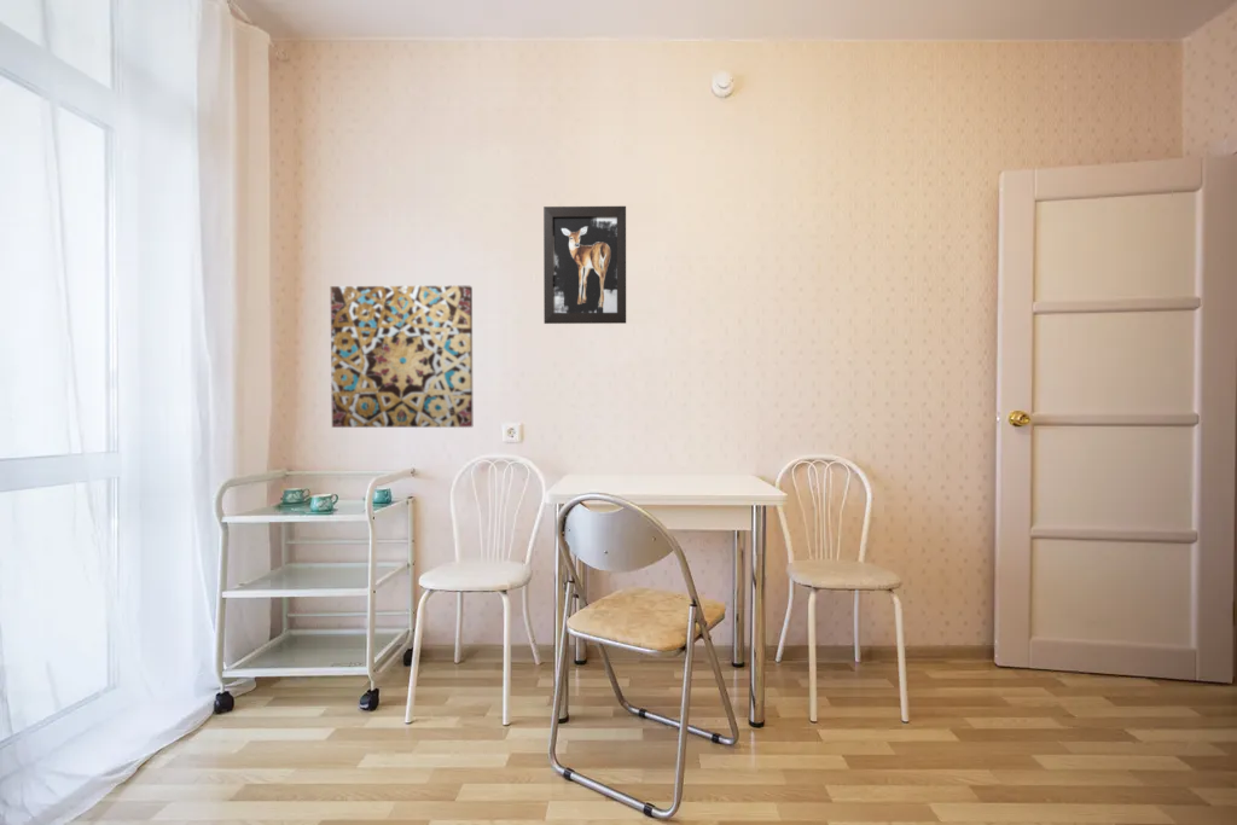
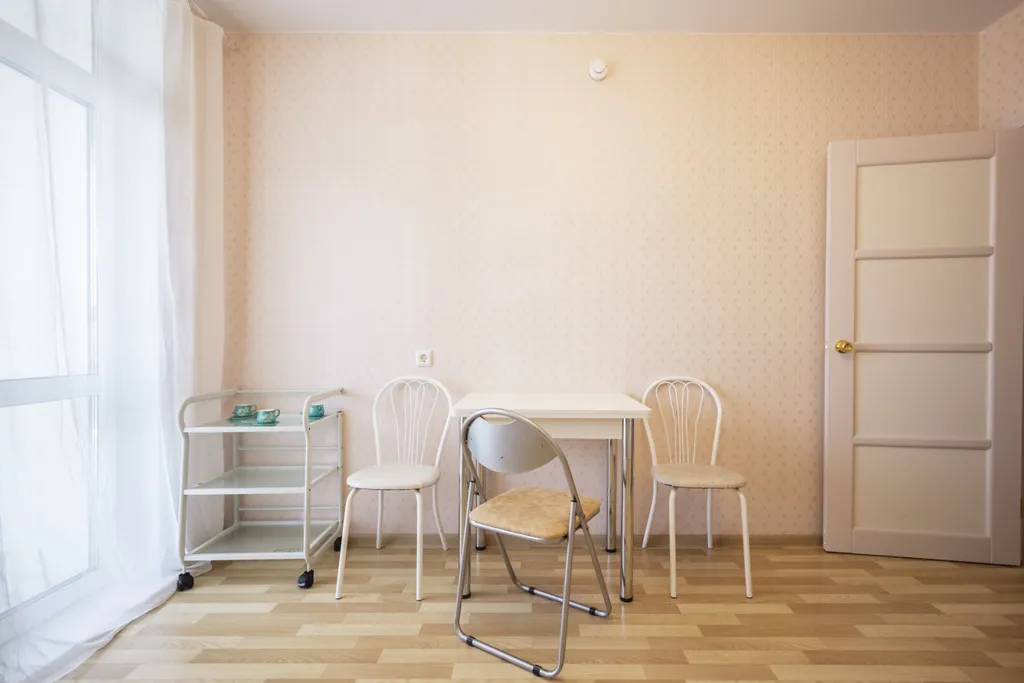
- wall art (402, 356)
- wall art (585, 265)
